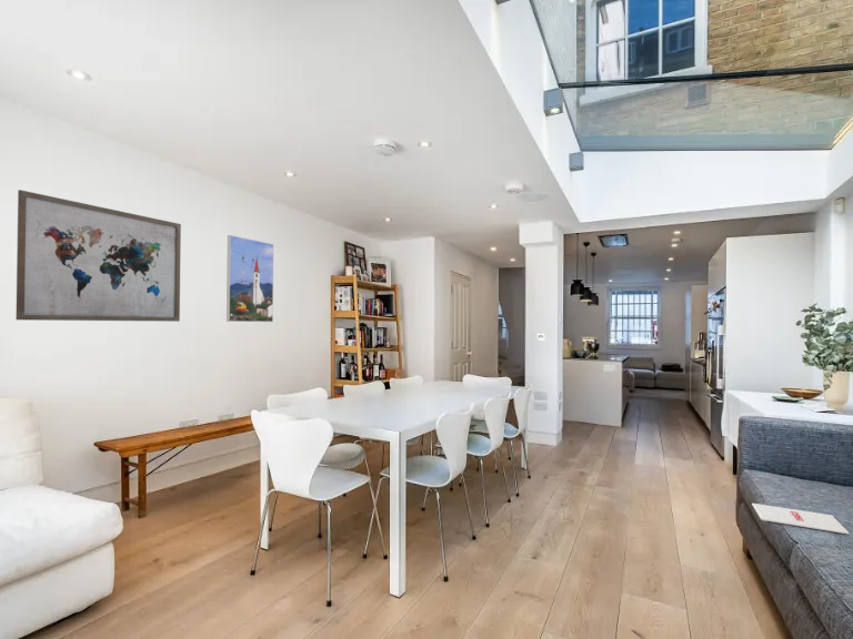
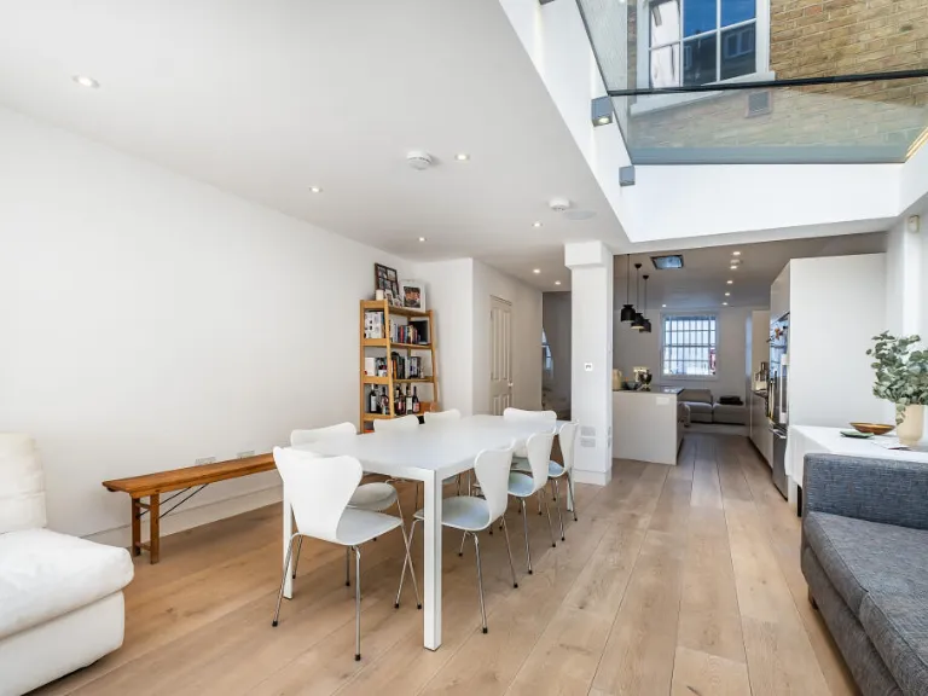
- magazine (796, 517)
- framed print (251, 281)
- wall art (110, 264)
